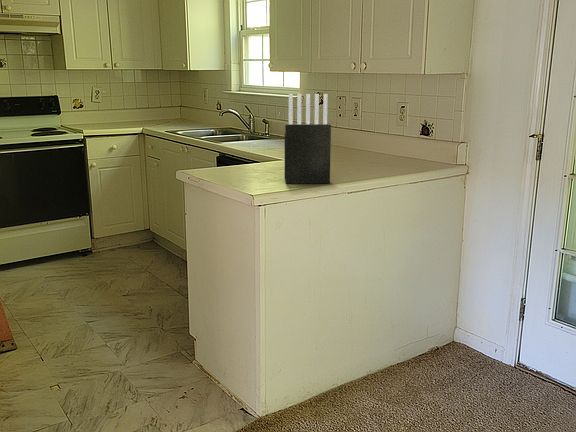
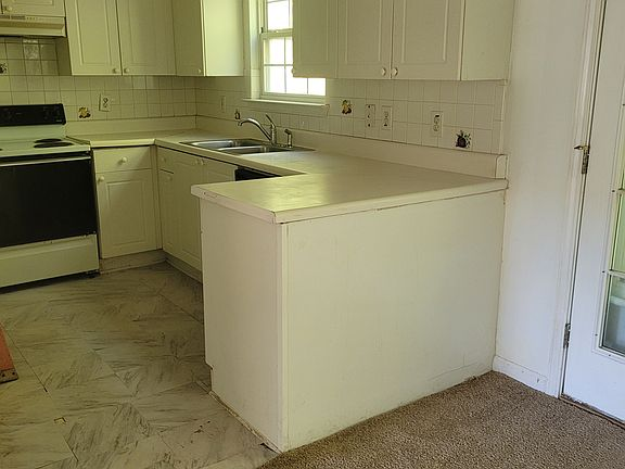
- knife block (306, 137)
